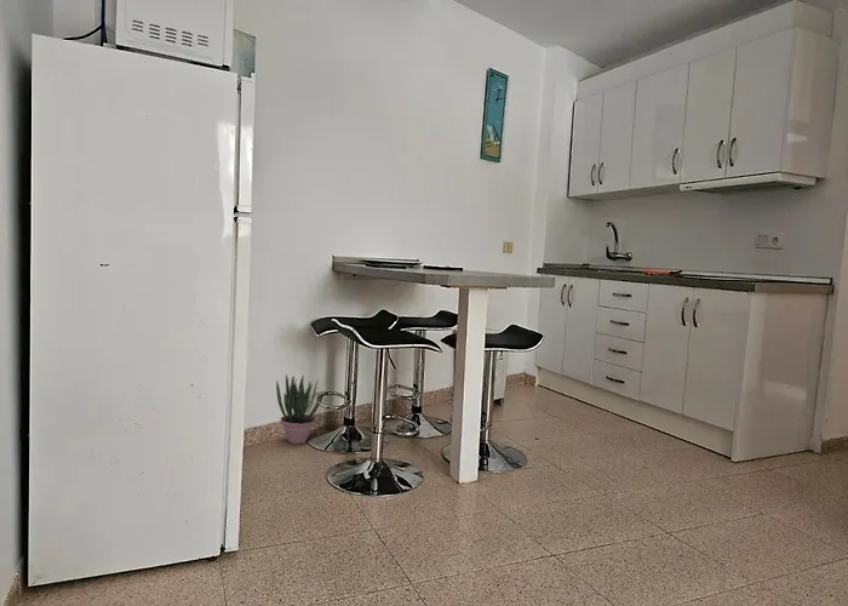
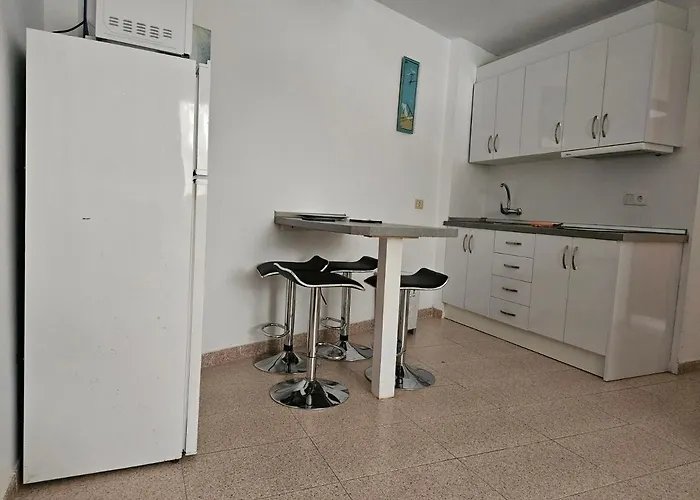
- potted plant (298, 408)
